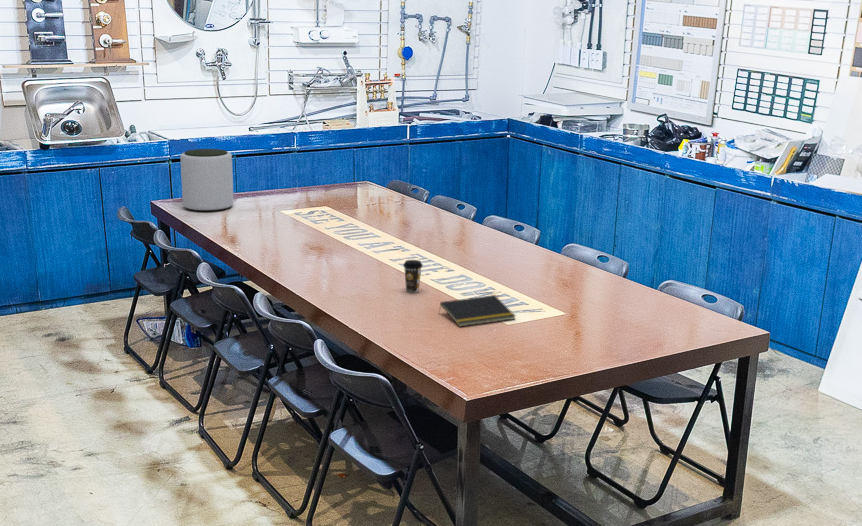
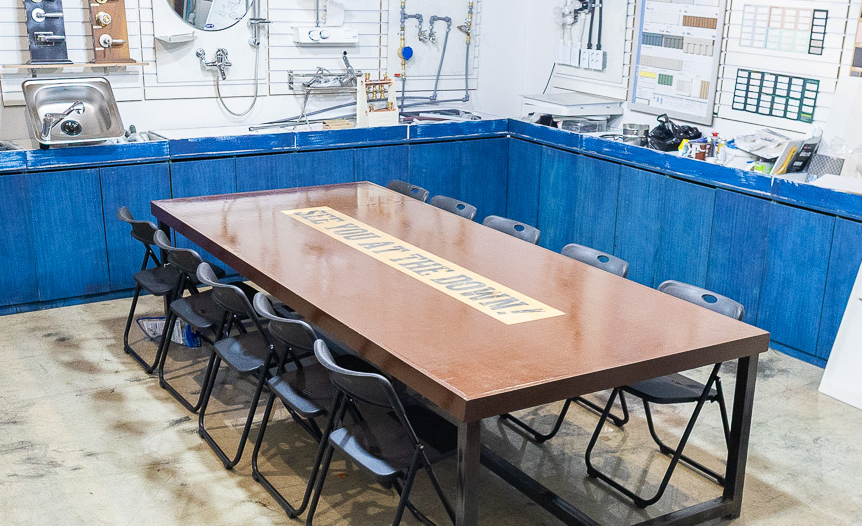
- plant pot (207, 179)
- coffee cup (412, 276)
- notepad (477, 310)
